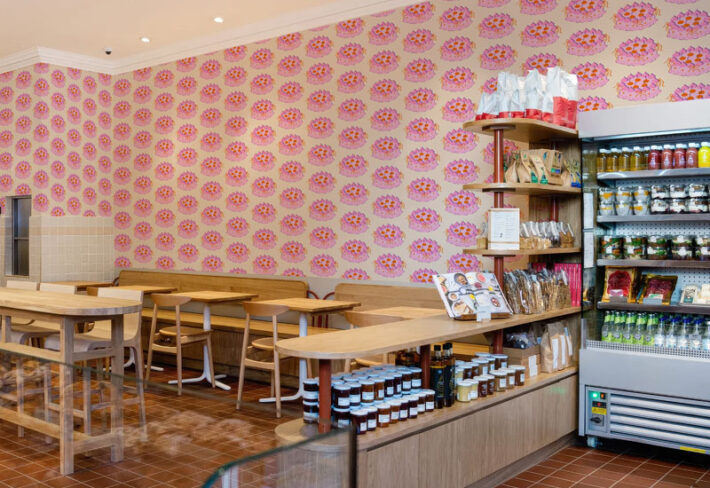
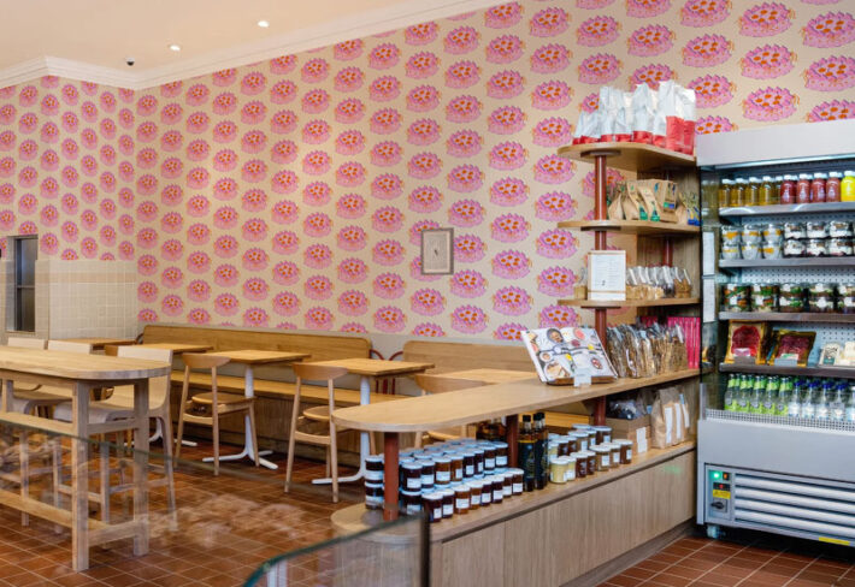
+ wall art (436, 251)
